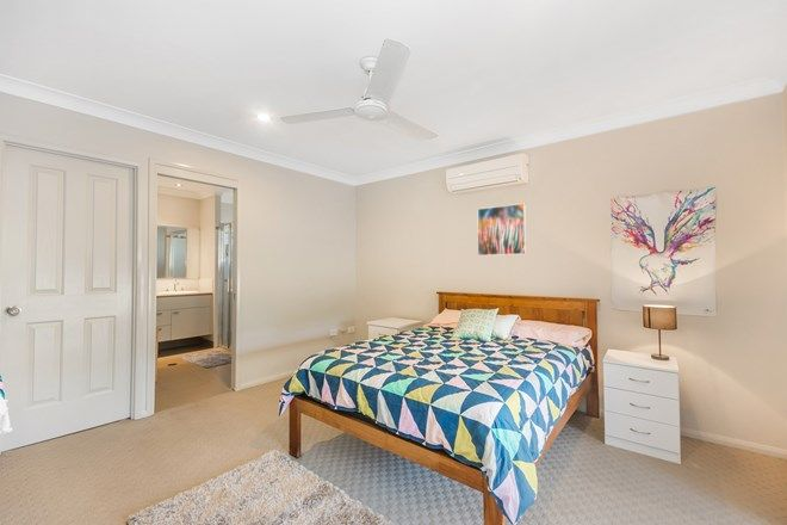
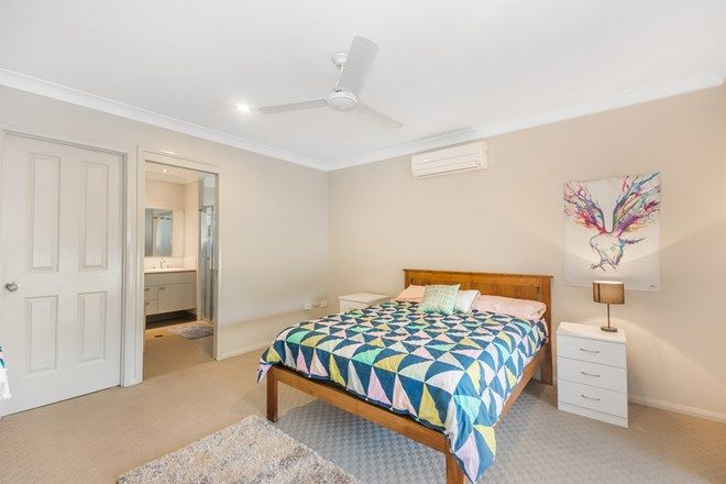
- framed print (500, 230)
